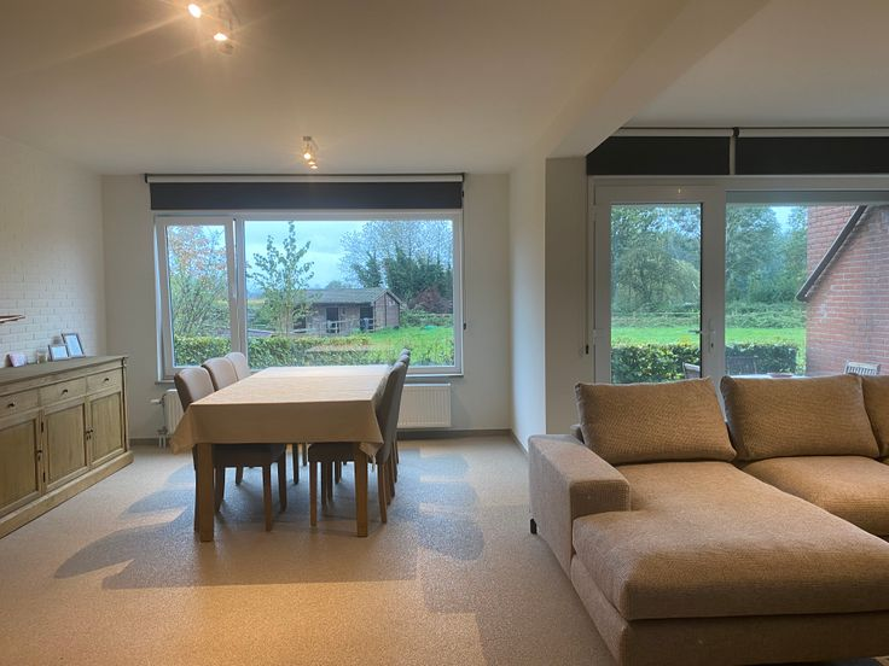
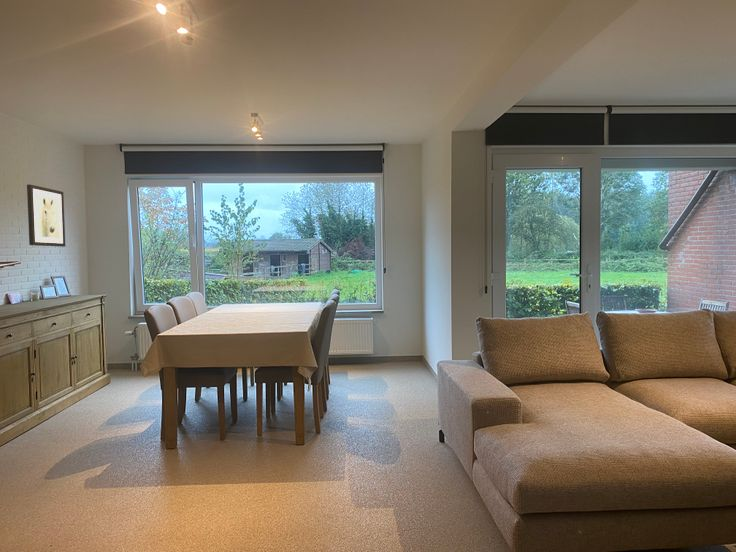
+ wall art (47, 217)
